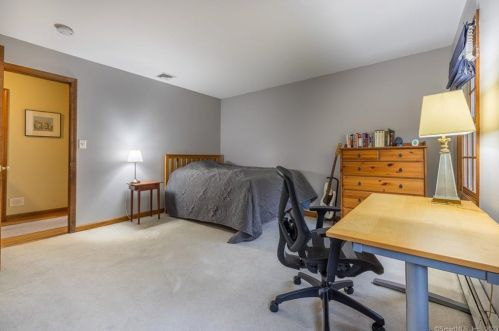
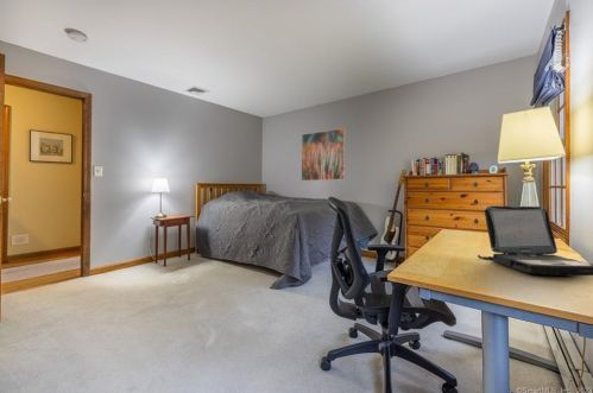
+ laptop (534, 236)
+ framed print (322, 156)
